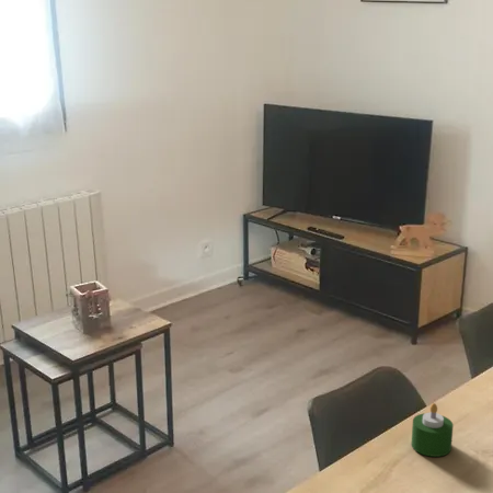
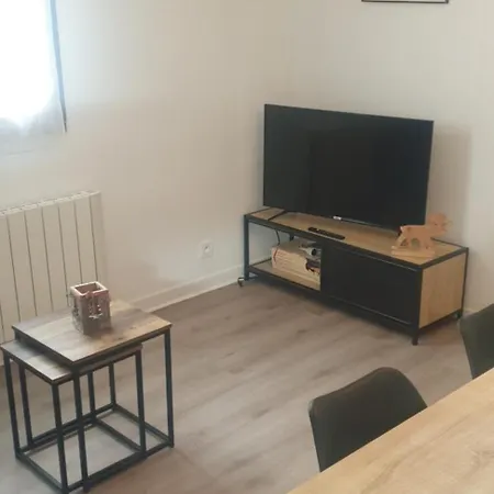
- candle (432, 424)
